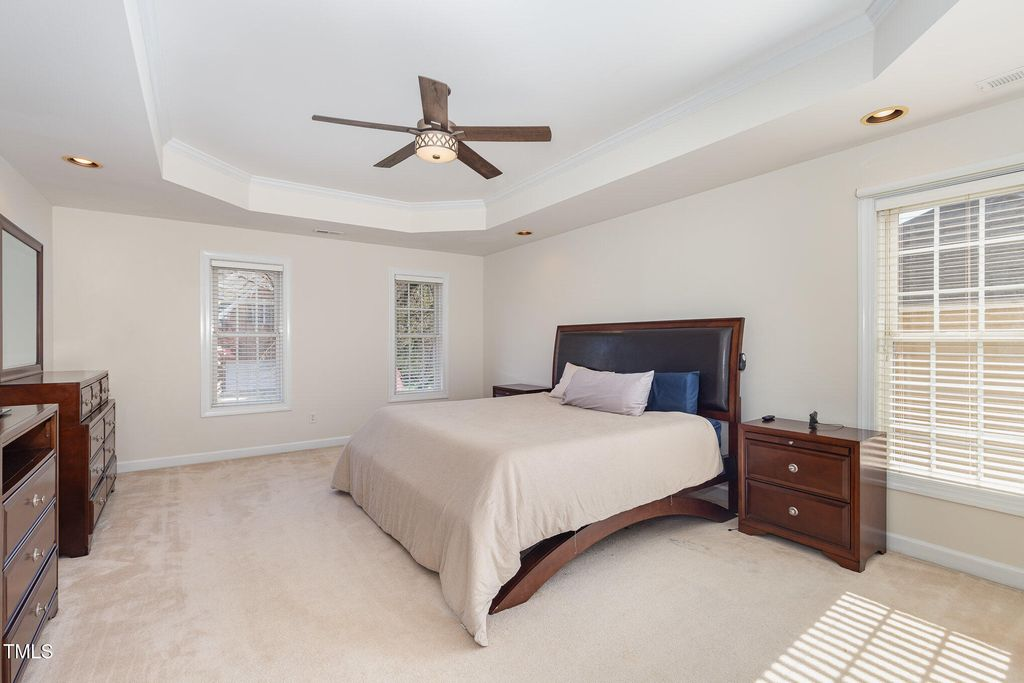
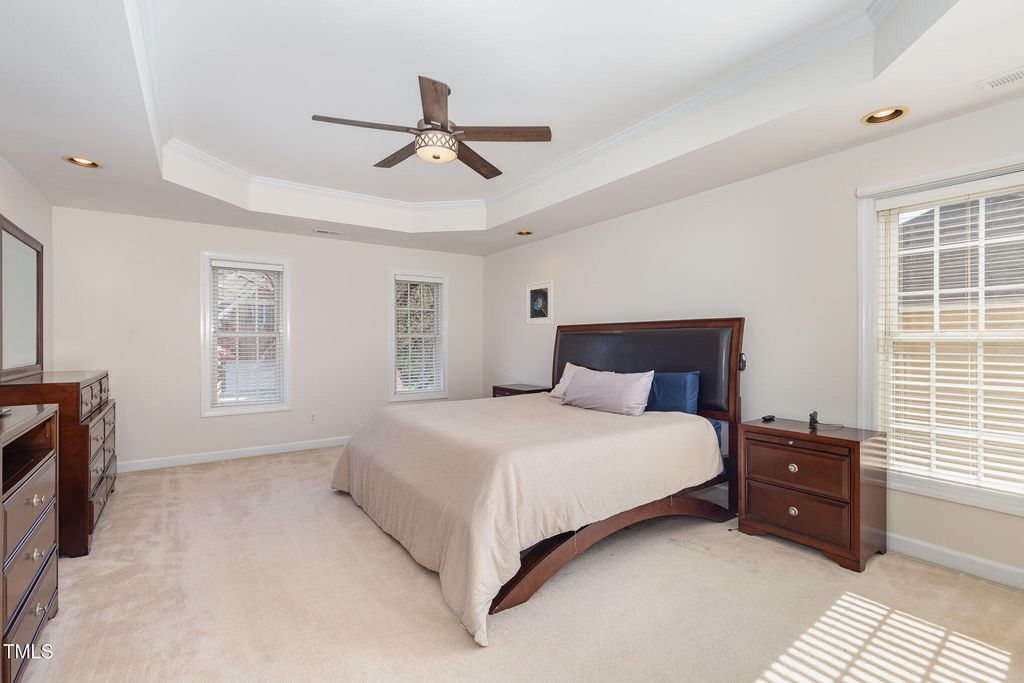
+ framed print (539, 303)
